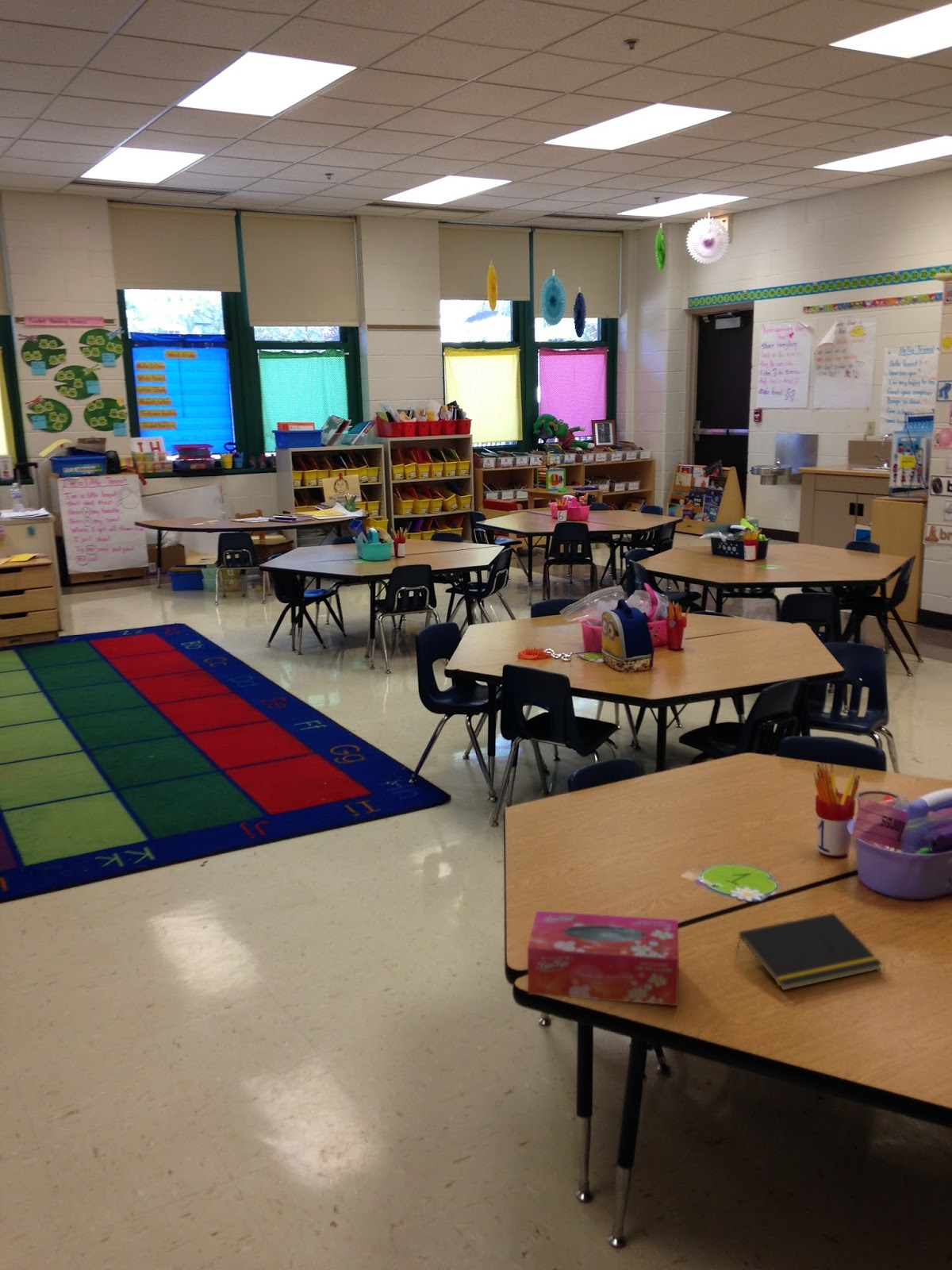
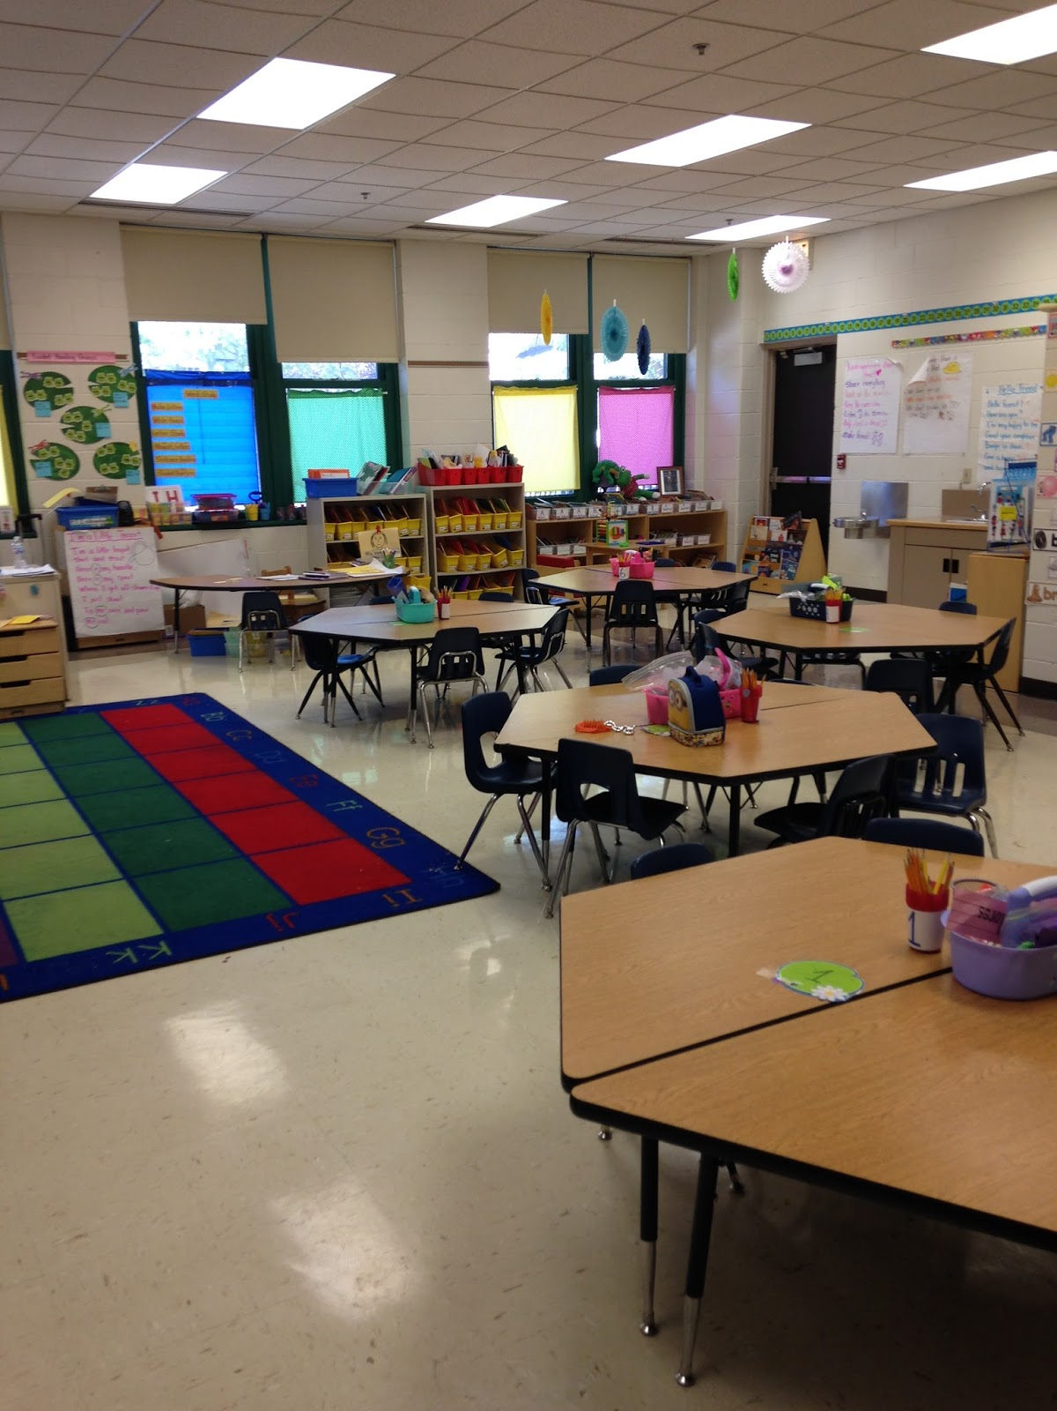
- tissue box (604, 956)
- notepad (809, 949)
